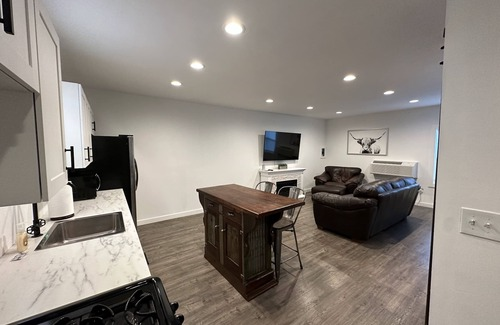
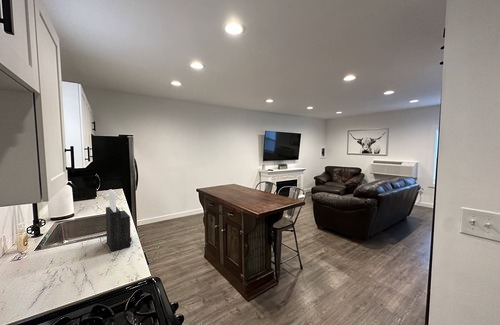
+ knife block (119, 217)
